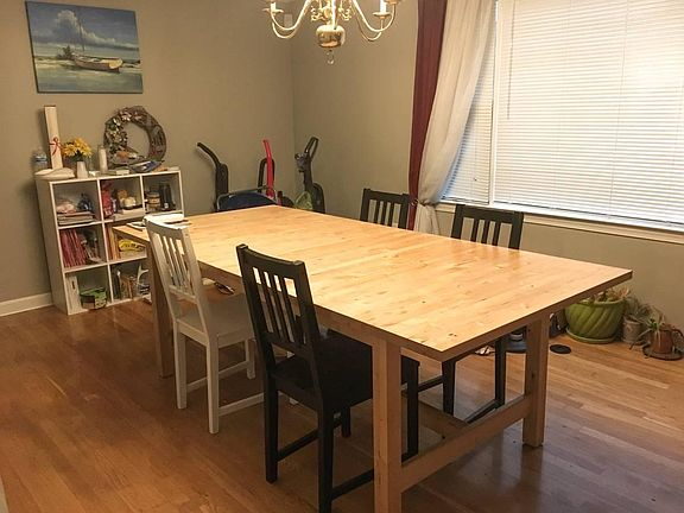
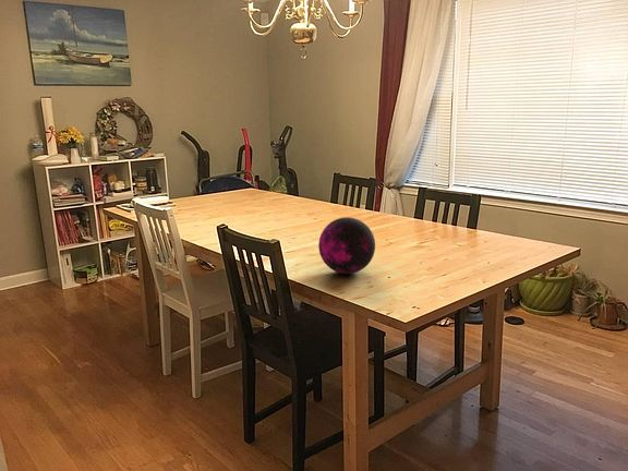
+ decorative orb (347, 245)
